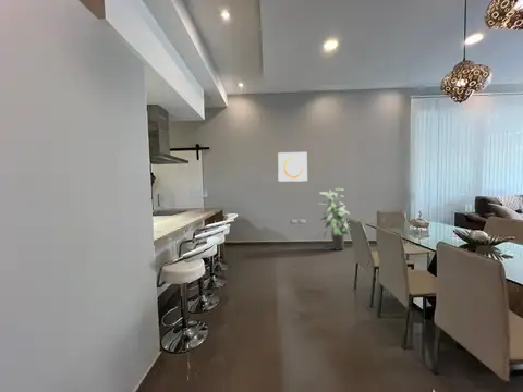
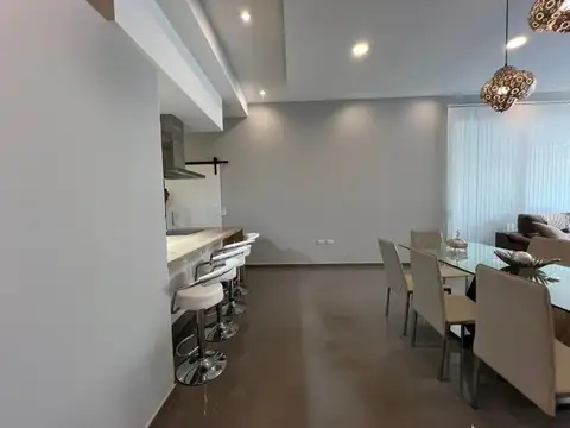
- indoor plant (336, 219)
- wall art (292, 167)
